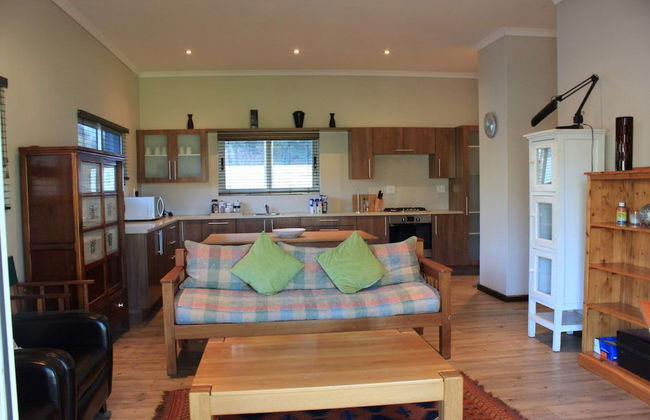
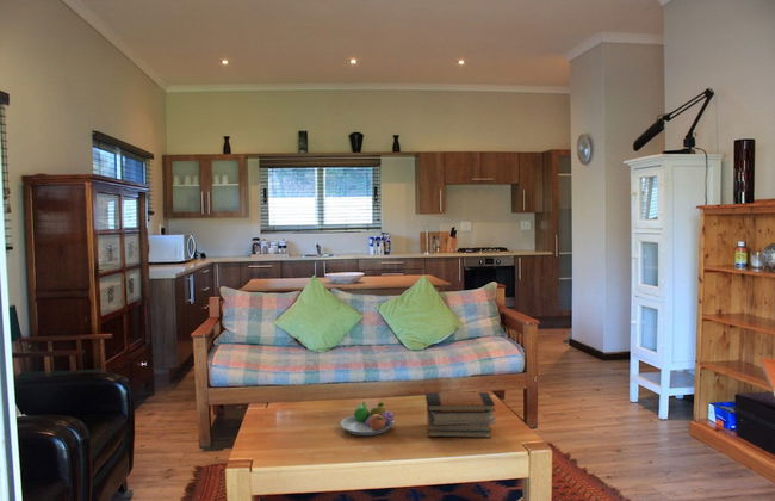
+ book stack (459, 414)
+ fruit bowl (367, 416)
